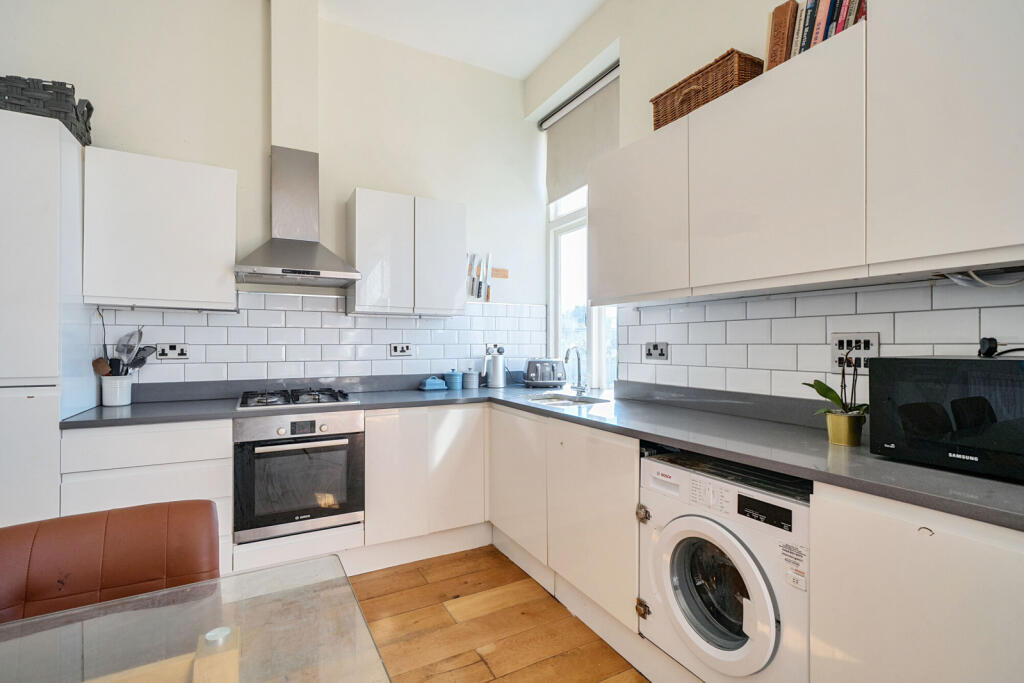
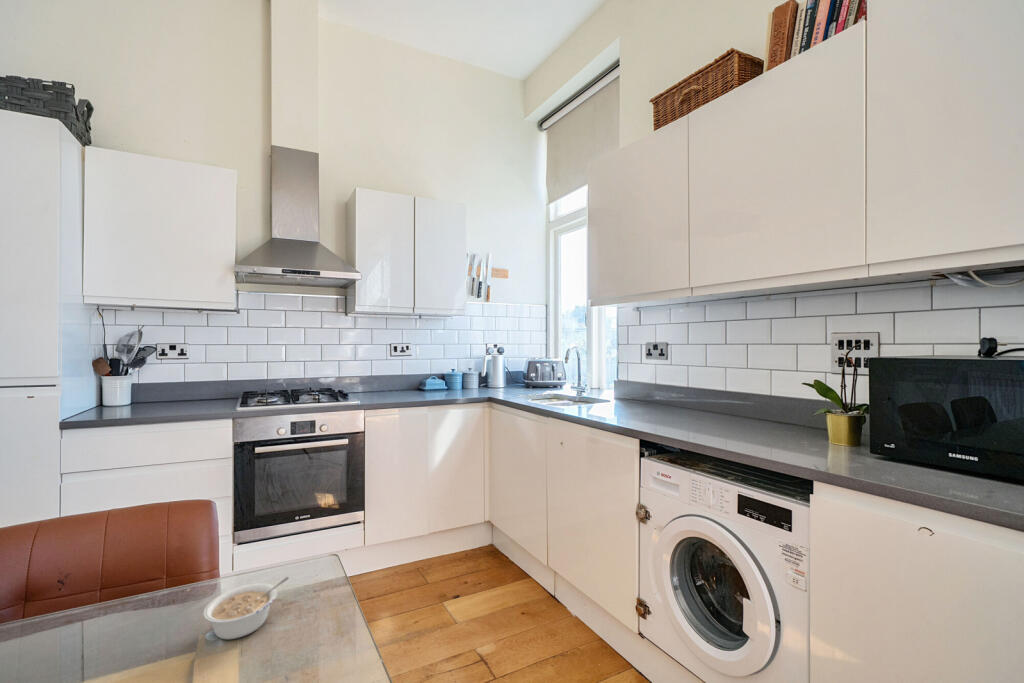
+ legume (243, 608)
